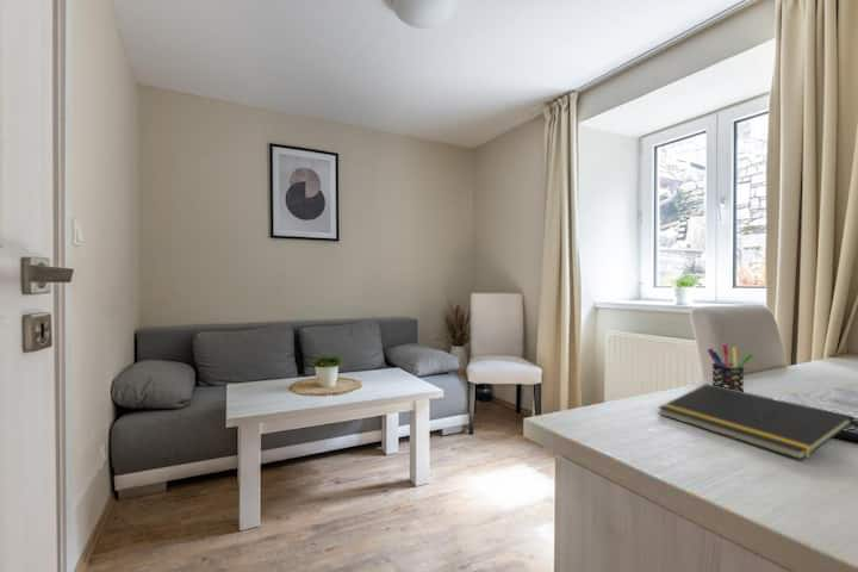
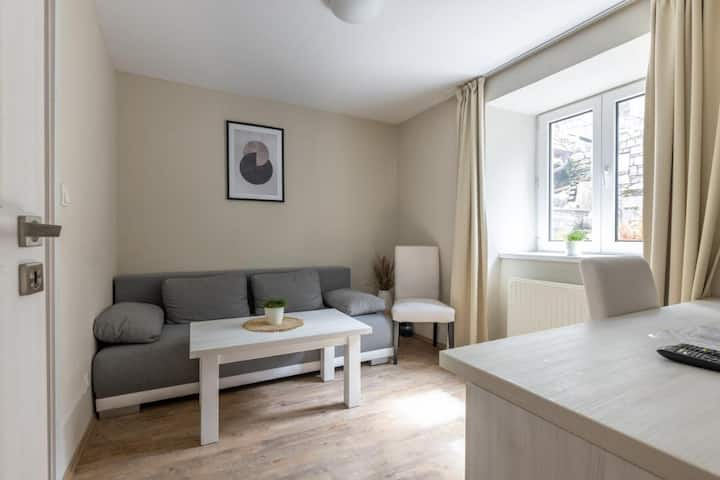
- notepad (745, 415)
- pen holder (730, 369)
